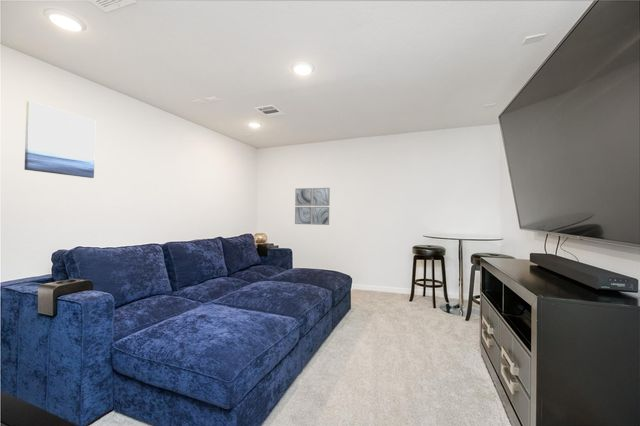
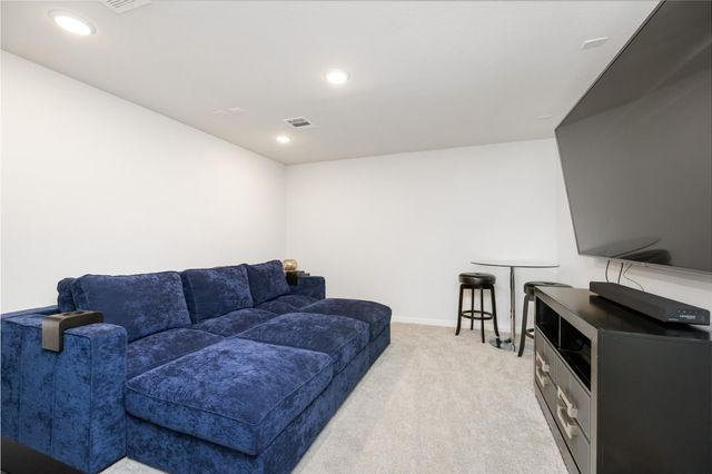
- wall art (63, 142)
- wall art (311, 205)
